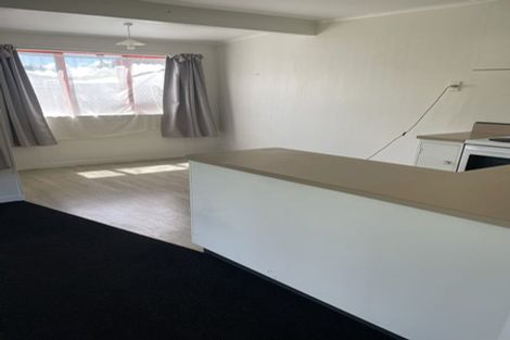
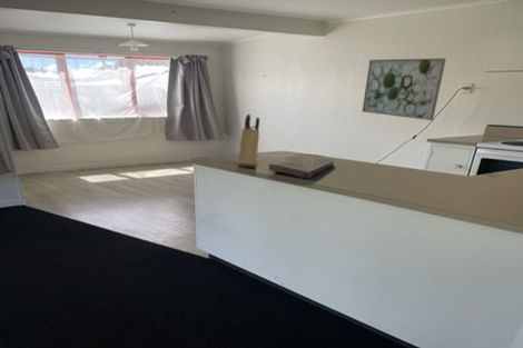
+ knife block (249, 139)
+ wall art (398, 88)
+ cutting board (305, 163)
